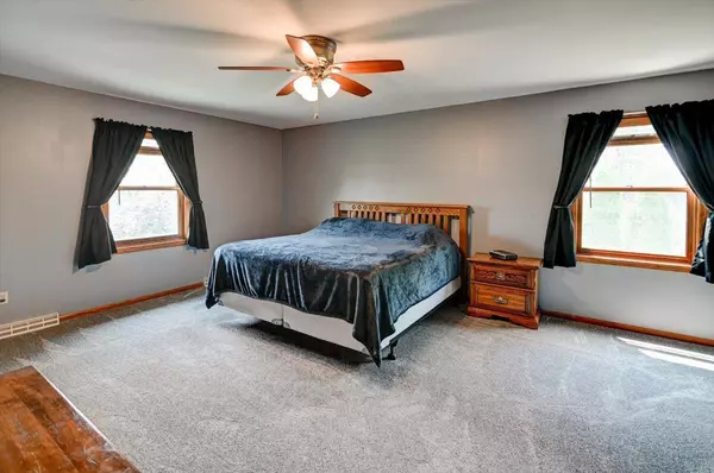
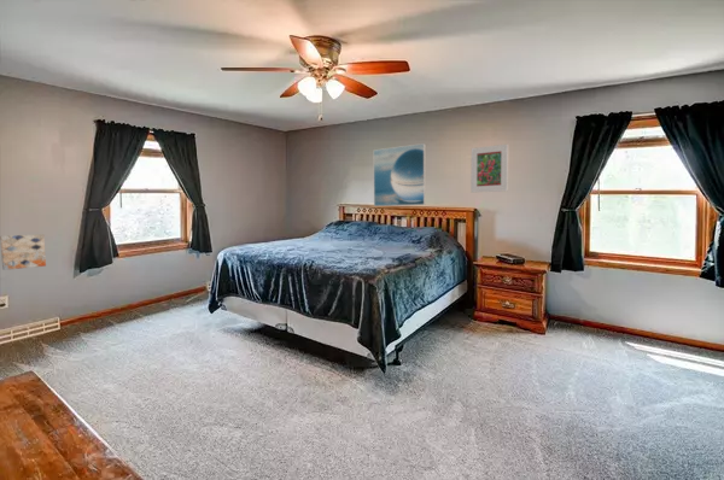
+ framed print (398, 176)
+ wall art (23, 251)
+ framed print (489, 169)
